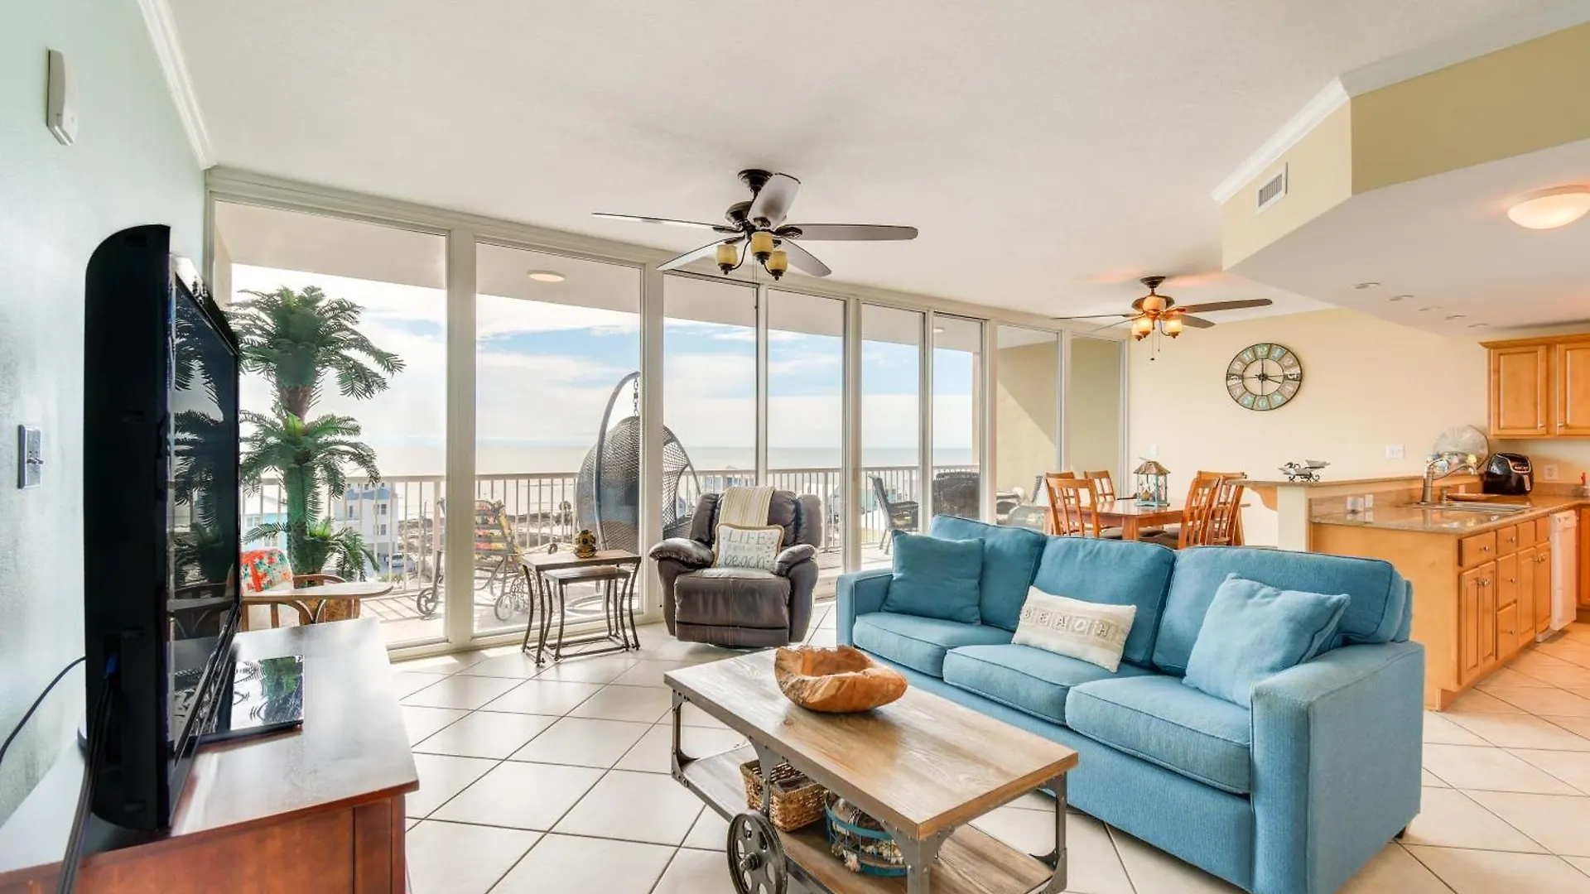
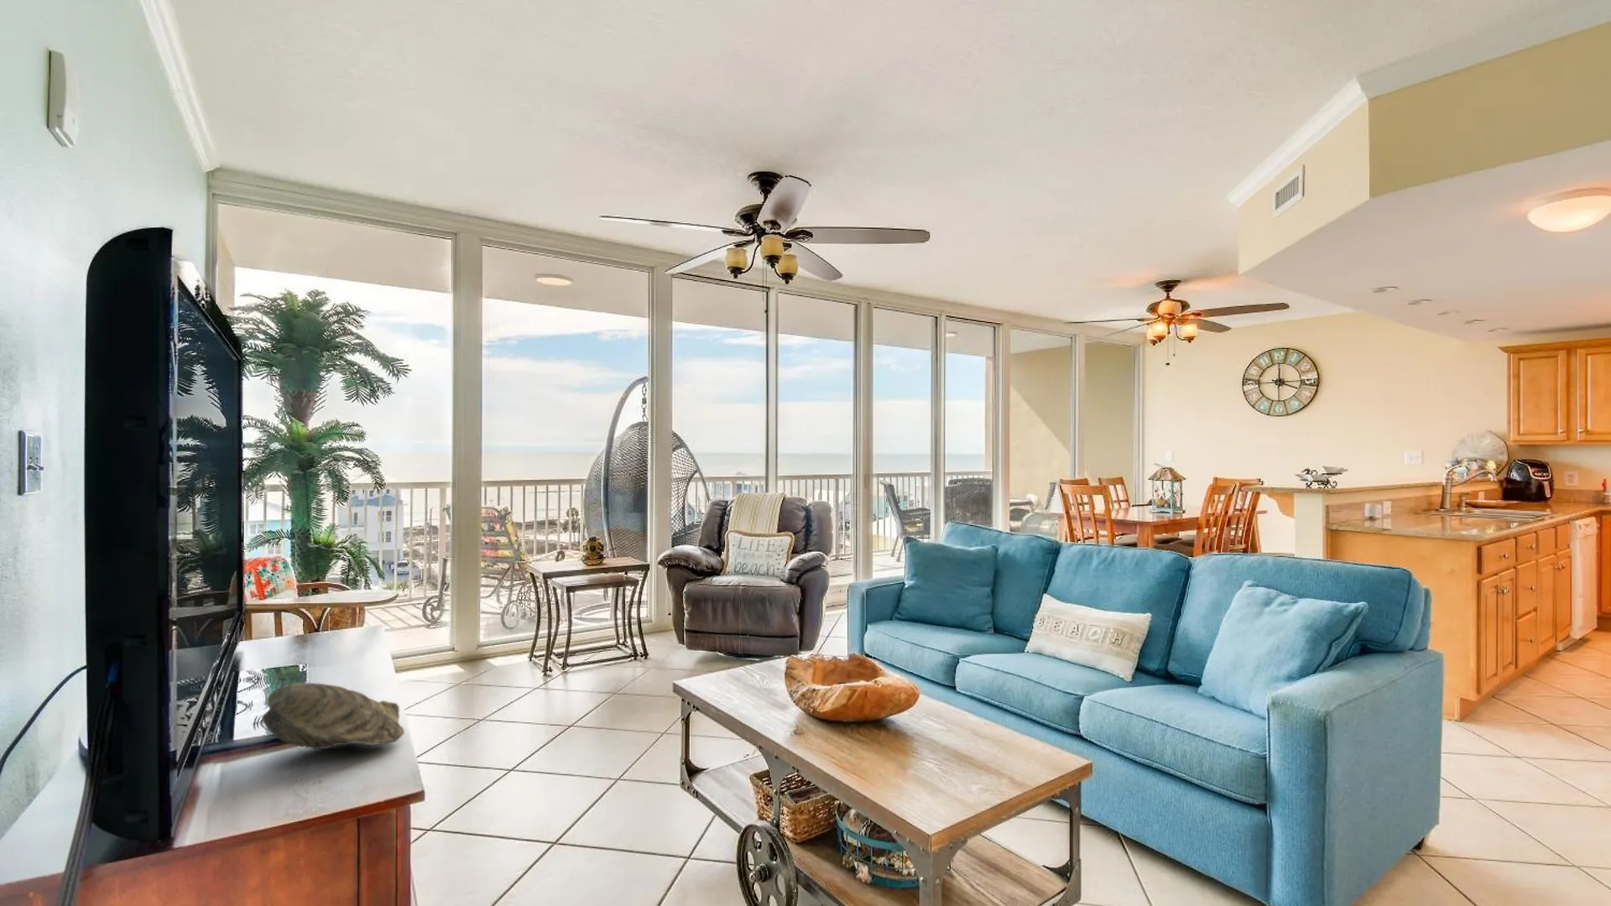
+ seashell (342, 710)
